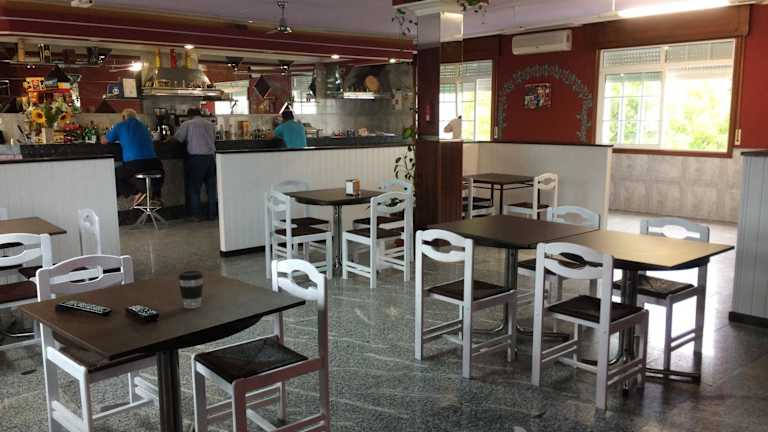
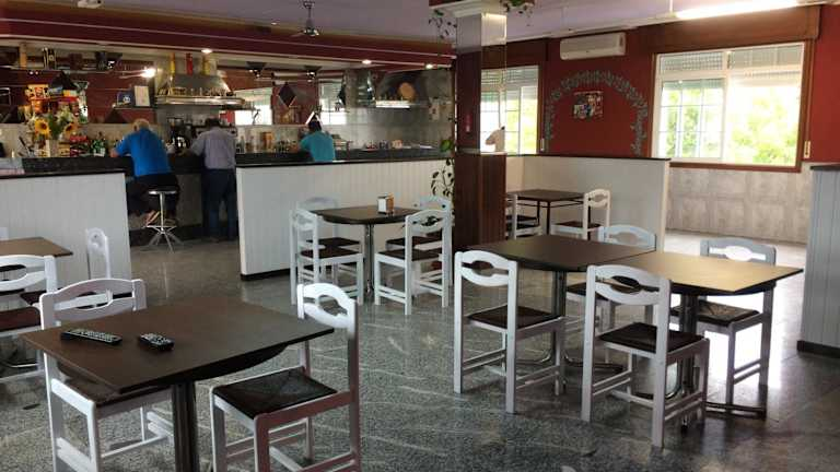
- coffee cup (191, 289)
